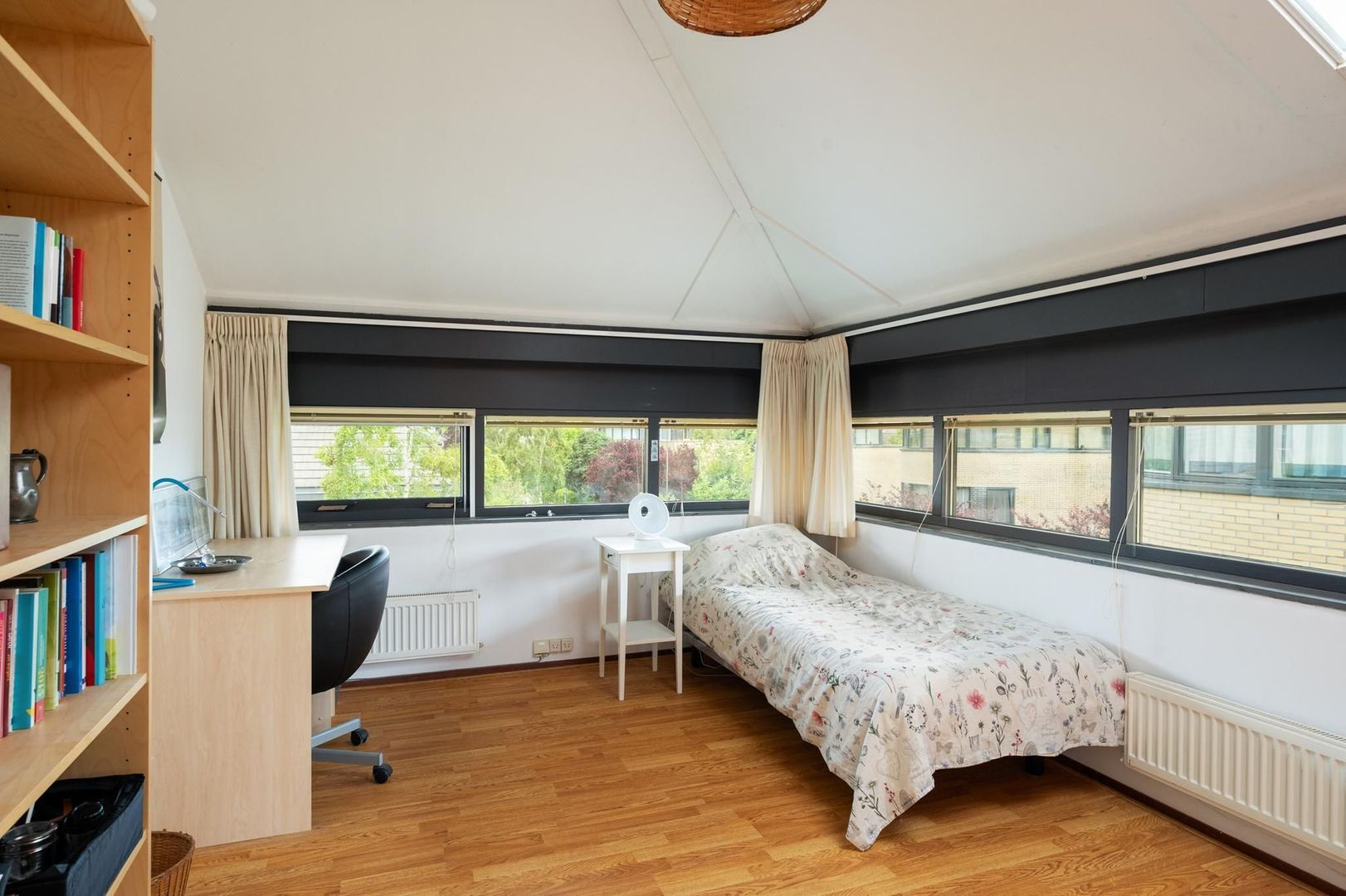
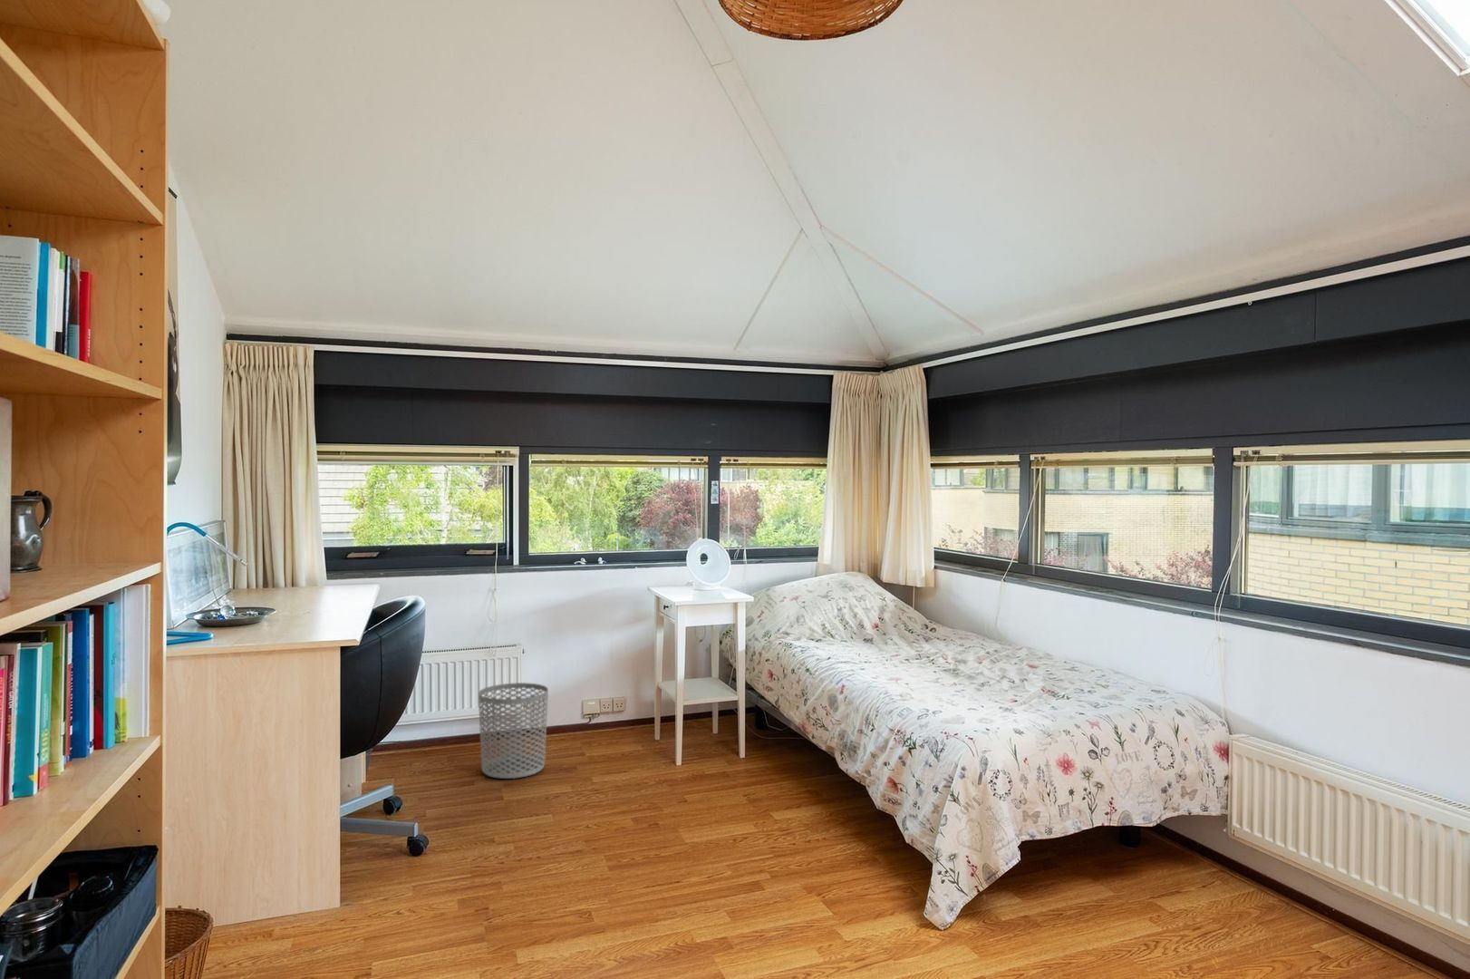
+ waste bin (513, 729)
